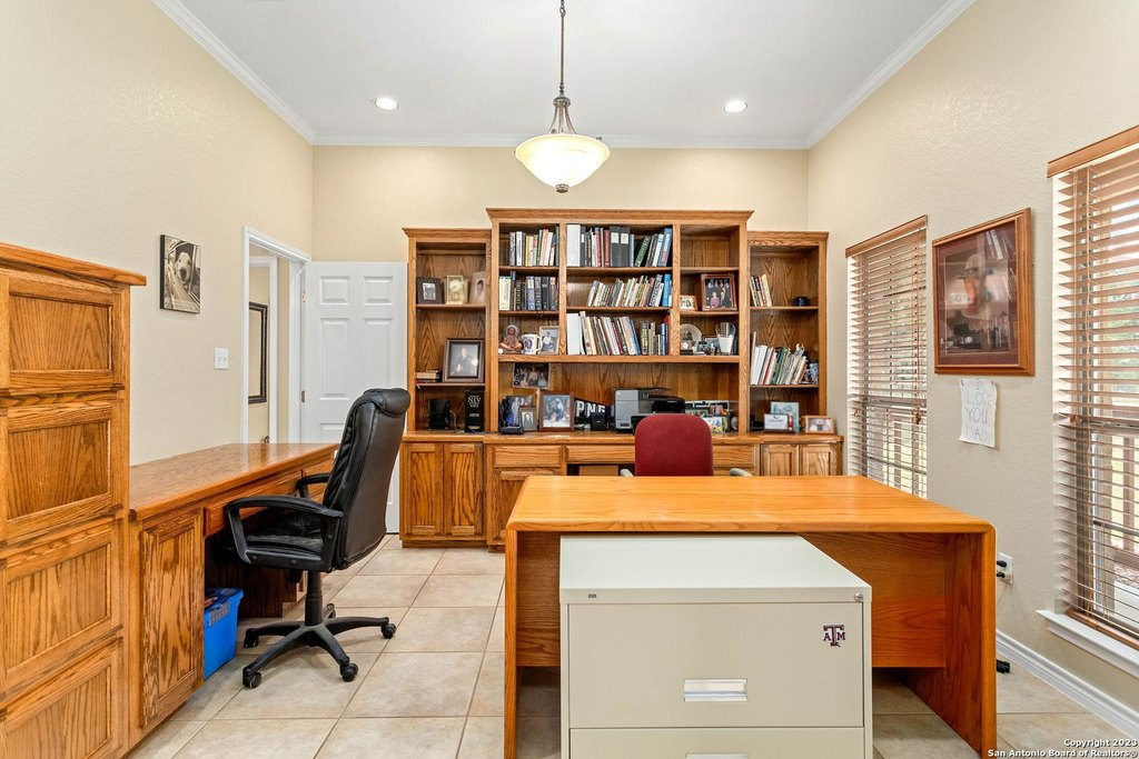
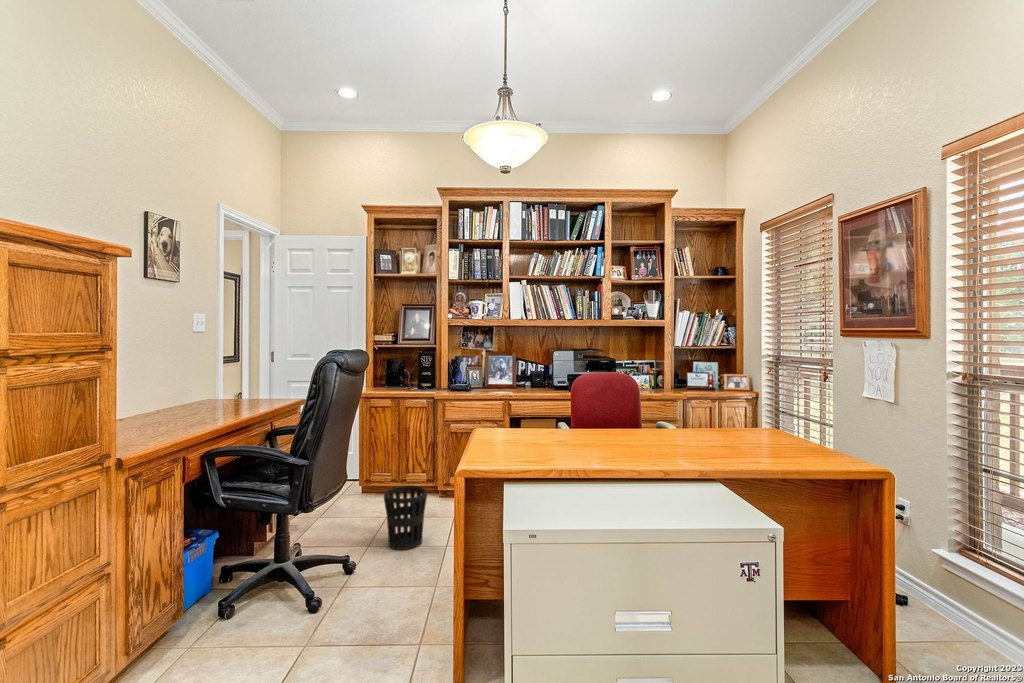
+ wastebasket (405, 517)
